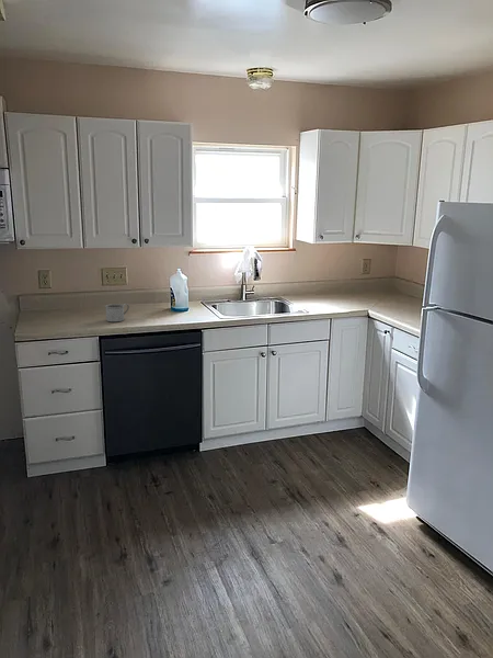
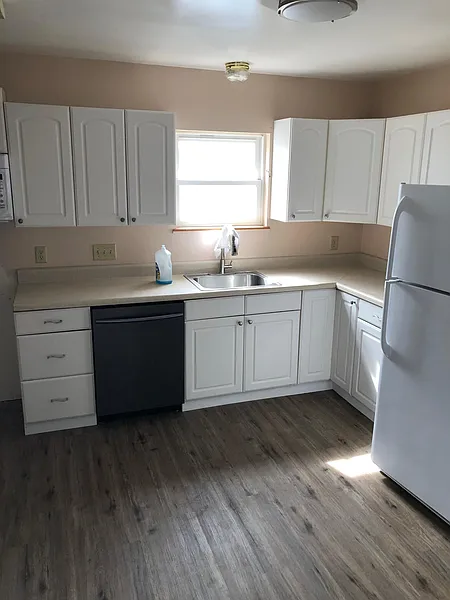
- mug (116, 311)
